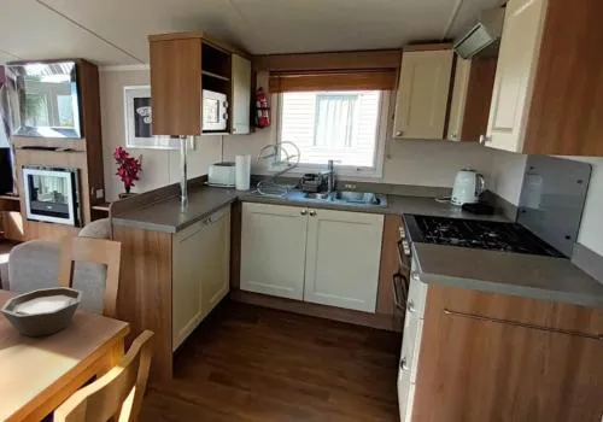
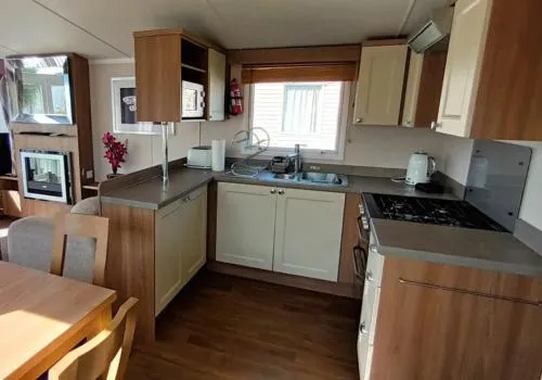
- bowl (45, 312)
